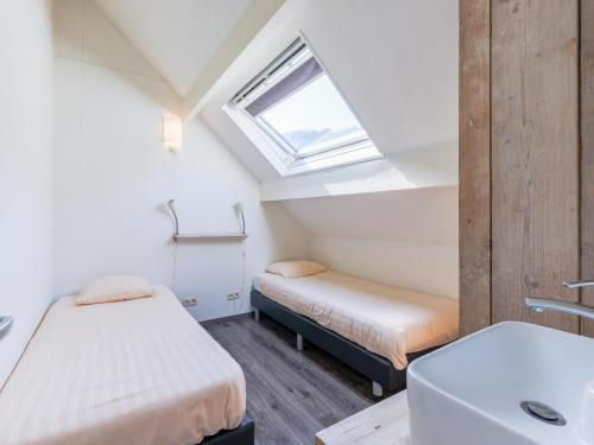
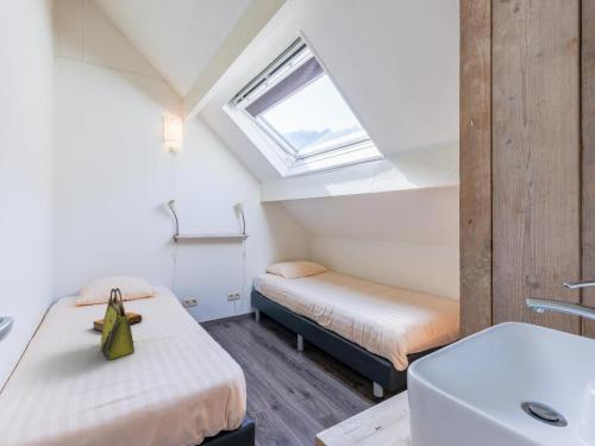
+ hardback book (127, 319)
+ tote bag (117, 319)
